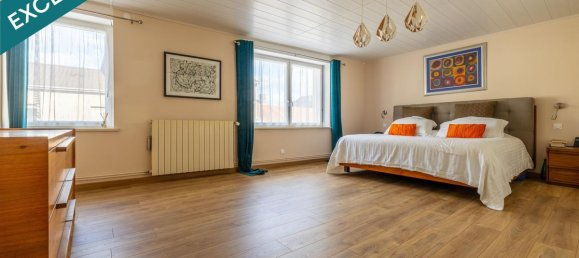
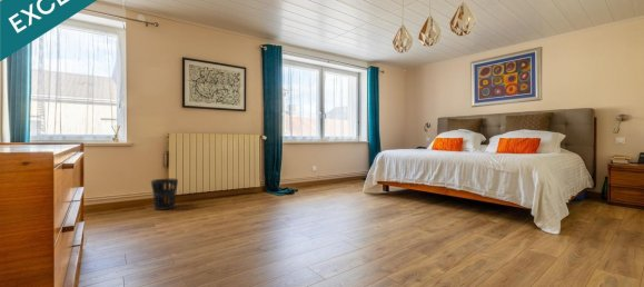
+ wastebasket (165, 194)
